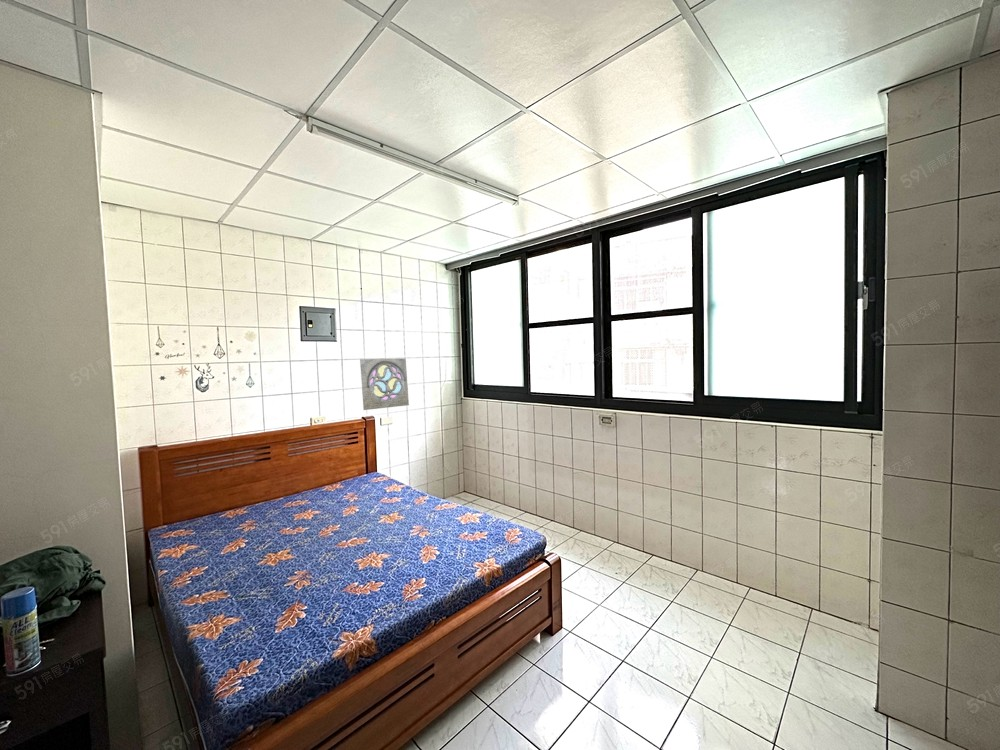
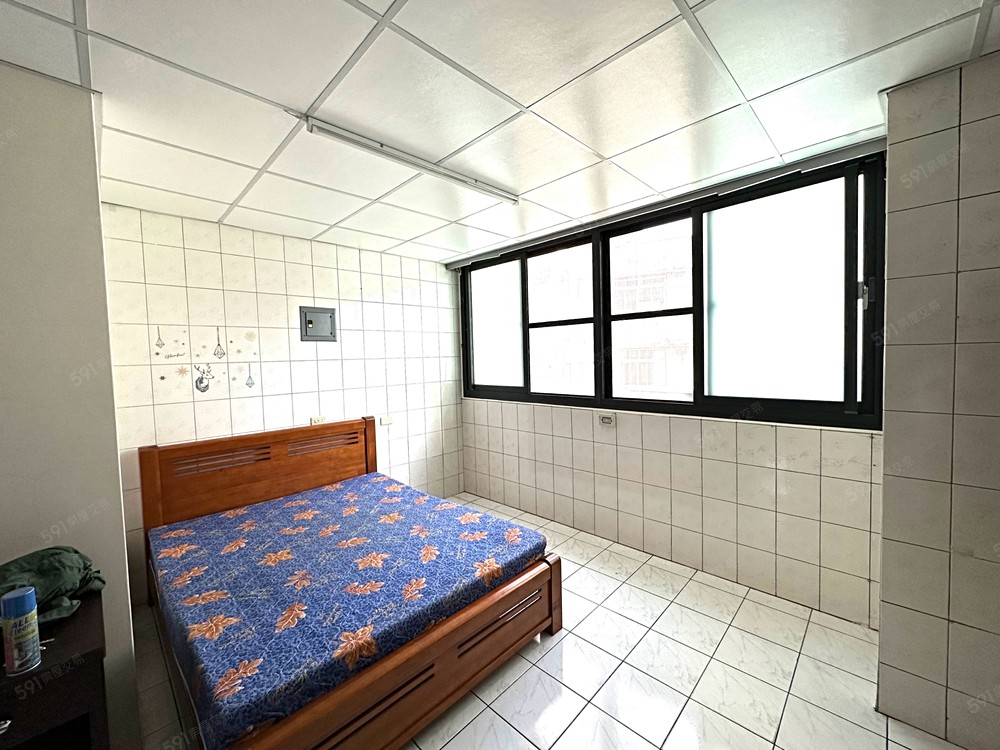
- wall ornament (385, 383)
